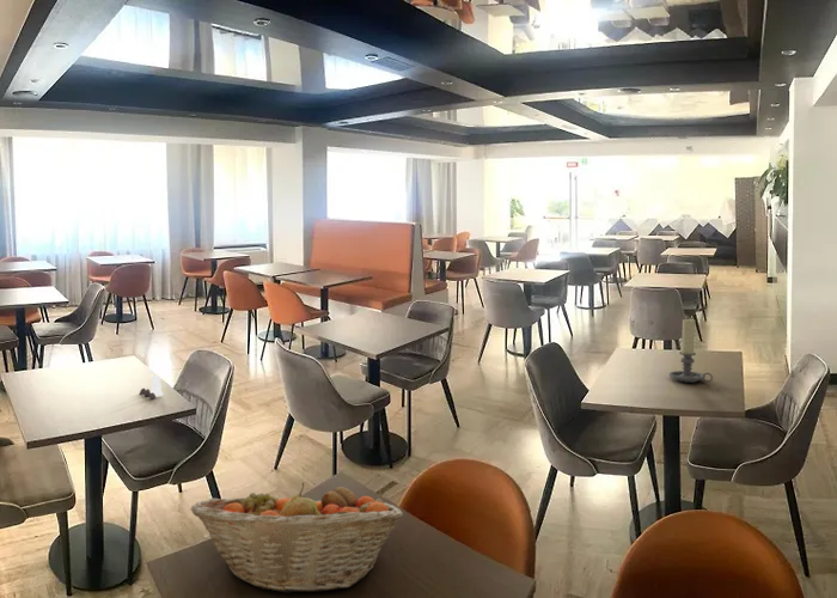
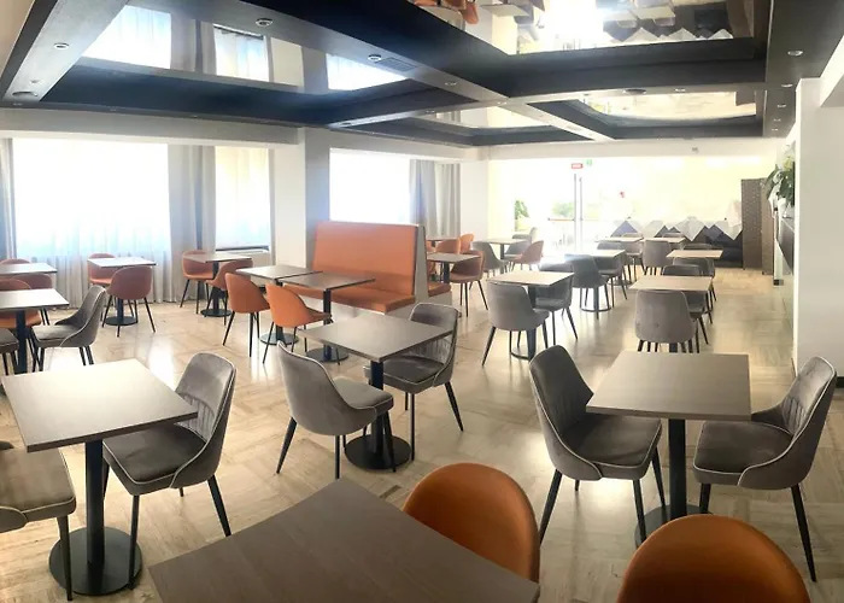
- candle holder (691, 349)
- fruit basket (298, 524)
- salt and pepper shaker set (152, 385)
